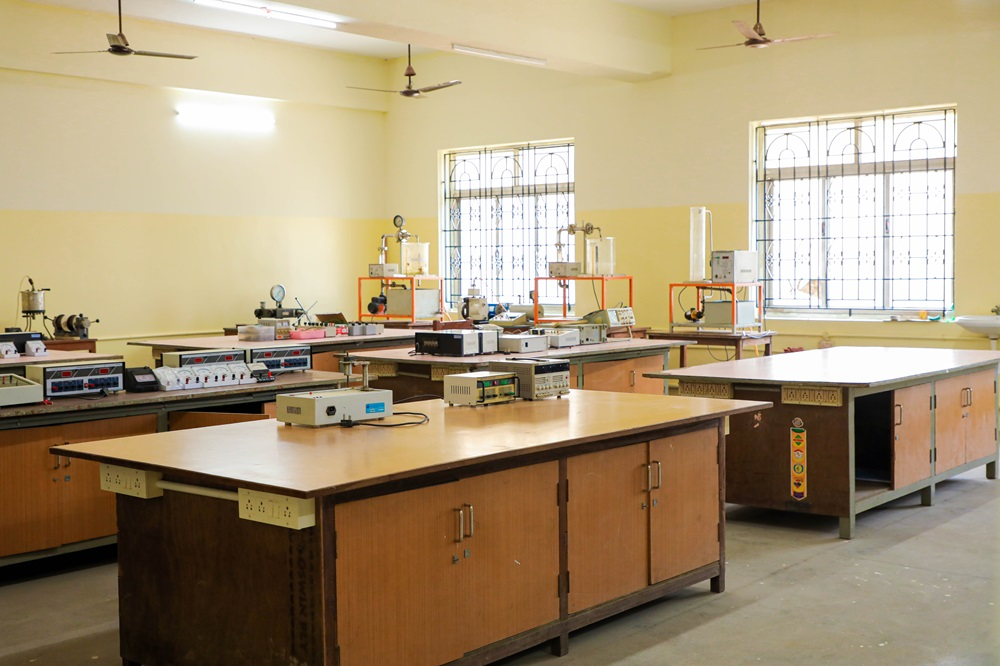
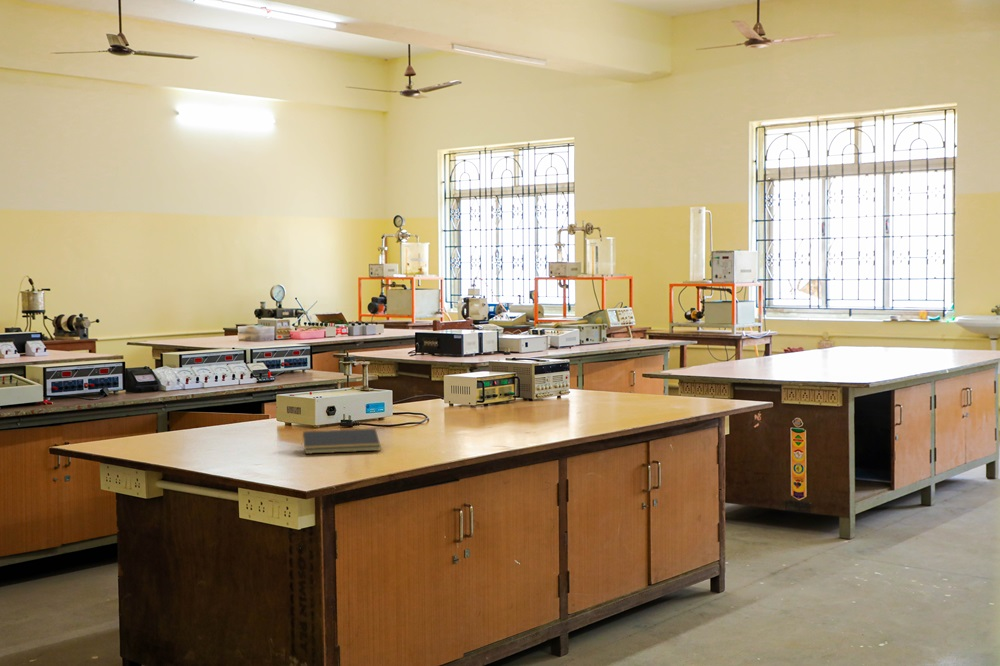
+ notepad (341, 440)
